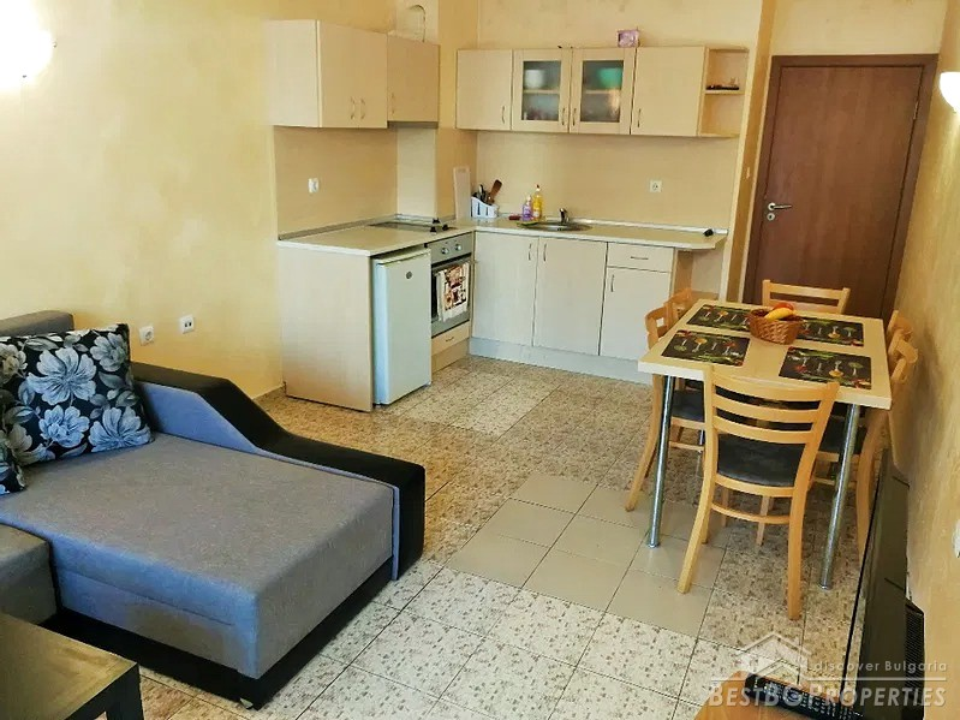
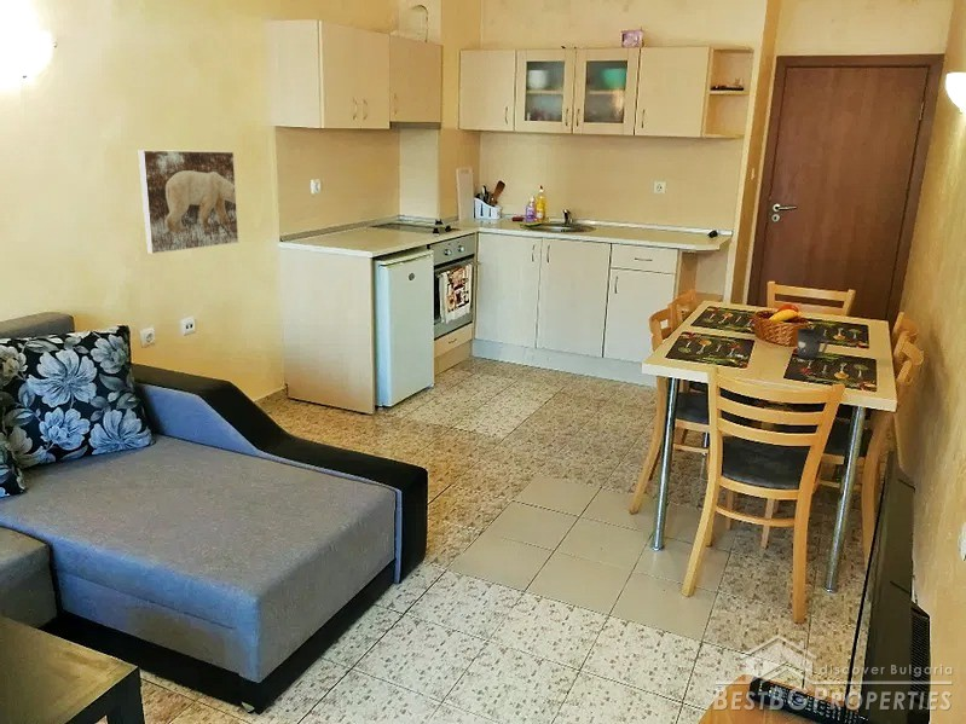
+ mug (812, 344)
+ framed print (192, 199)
